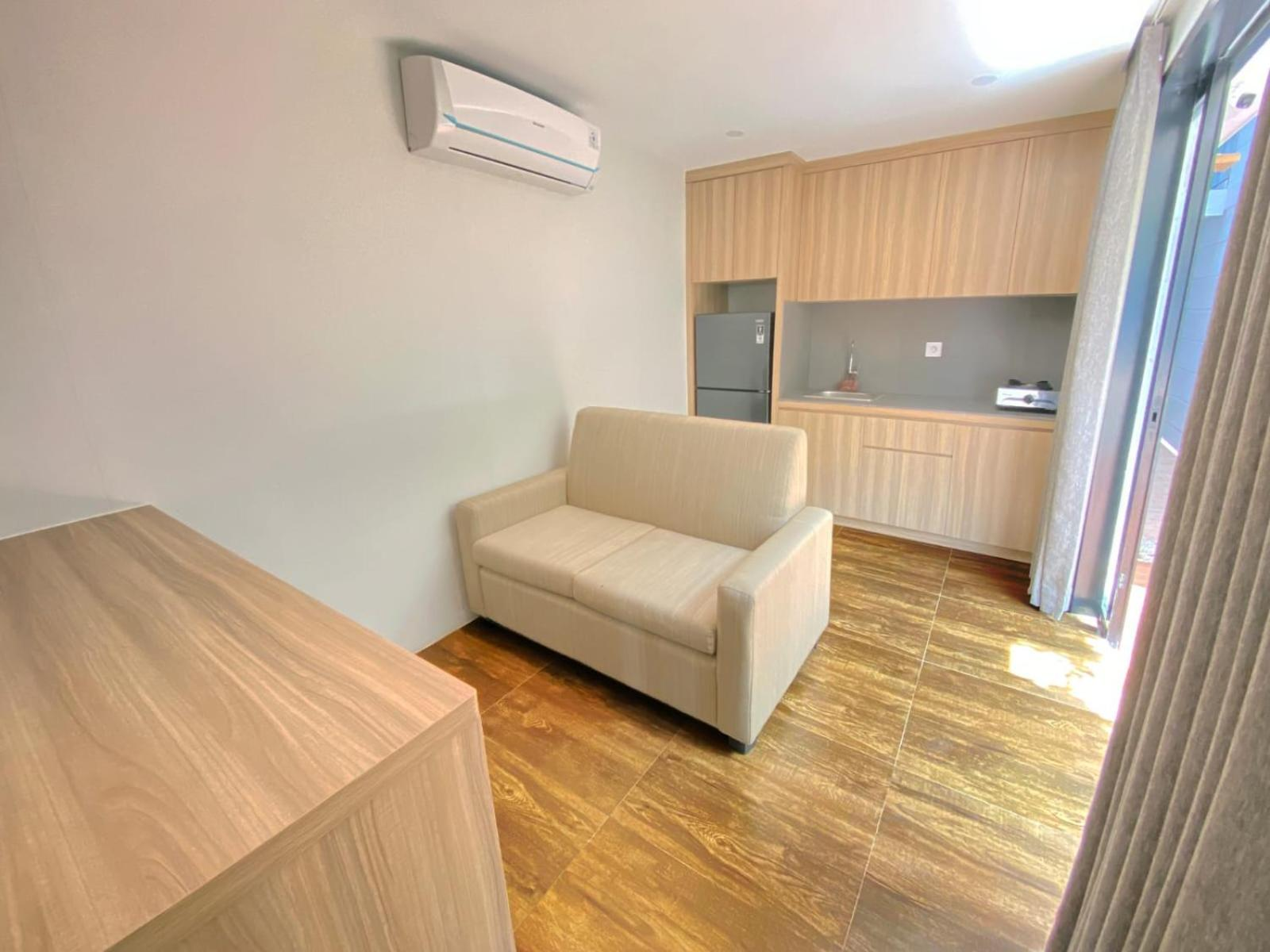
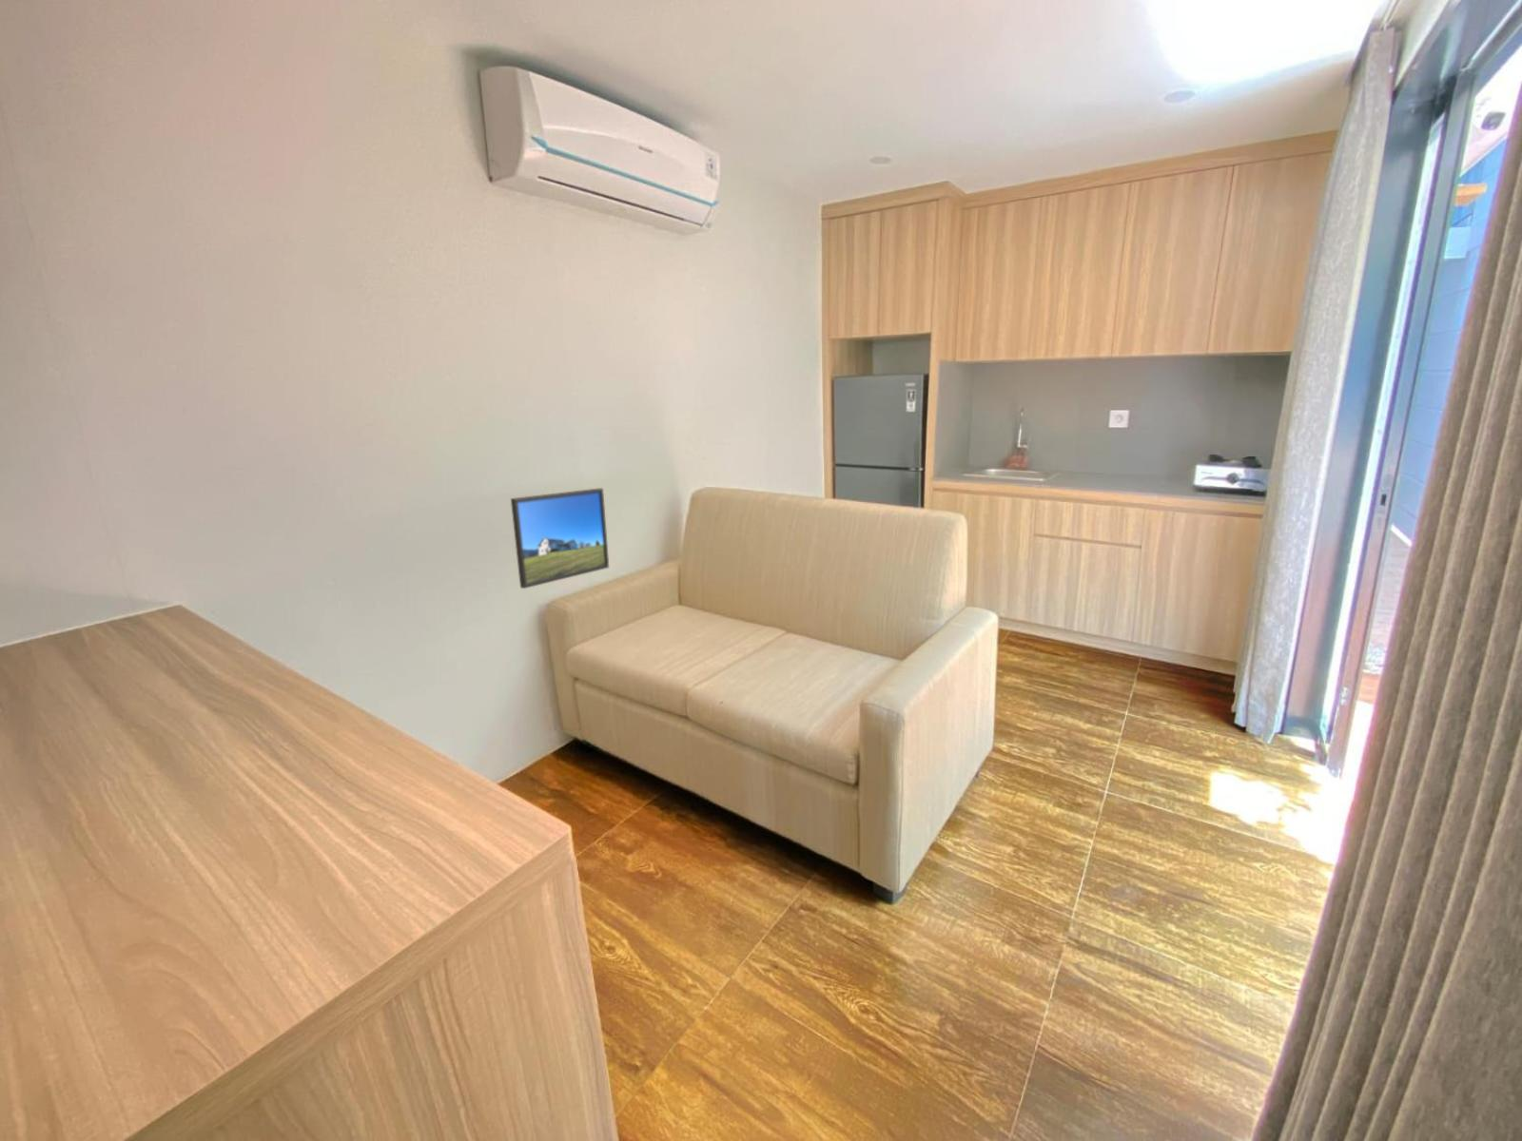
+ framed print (563, 536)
